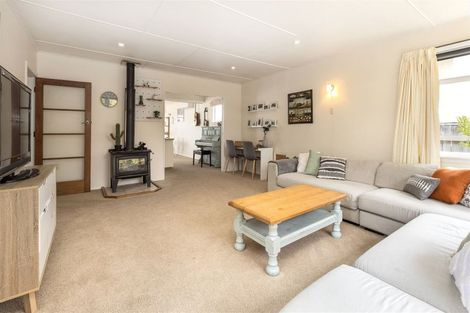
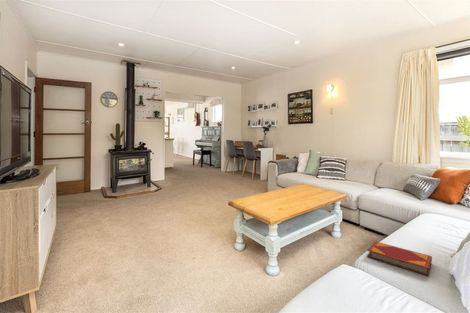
+ hardback book (398, 256)
